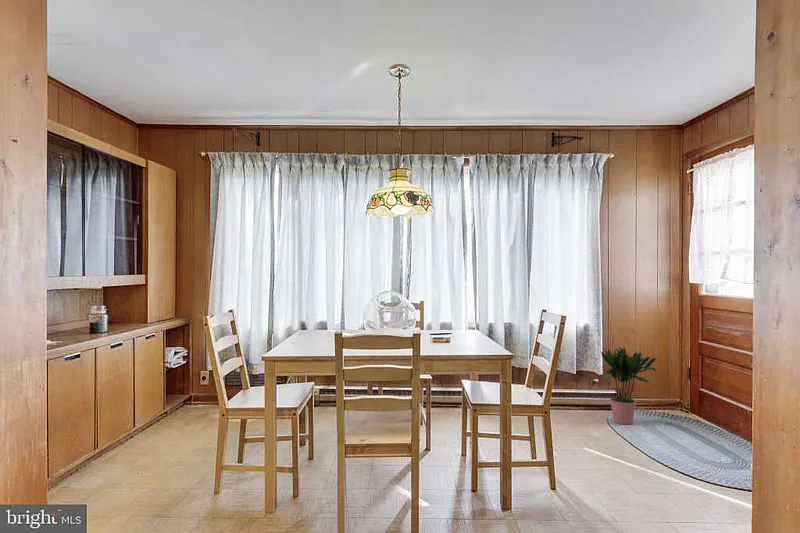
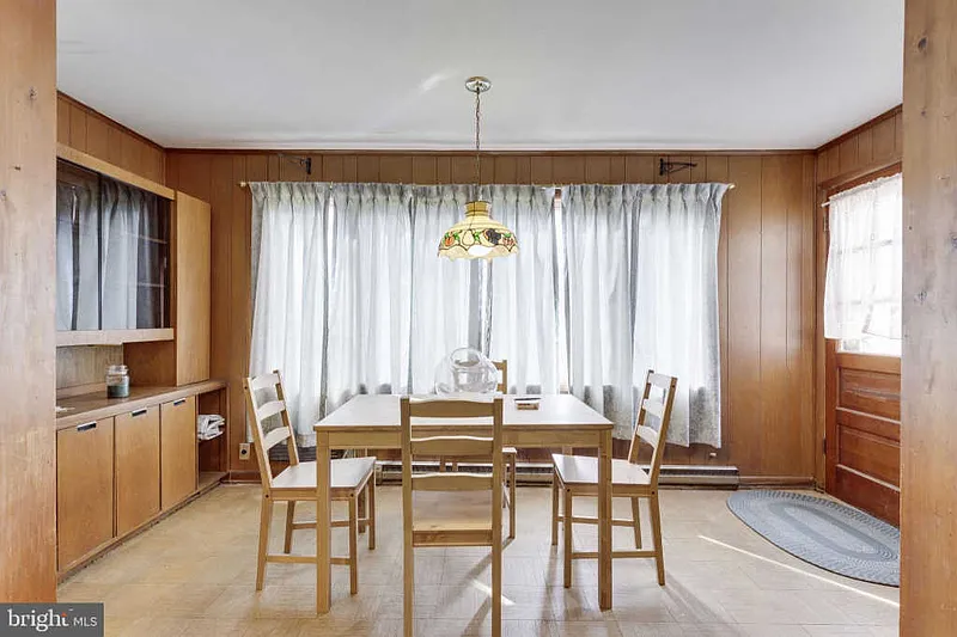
- potted plant (623, 382)
